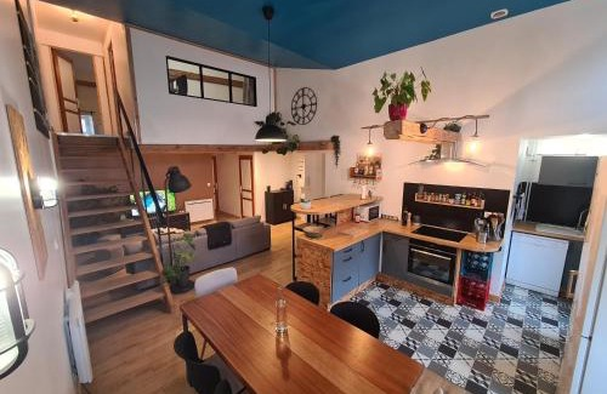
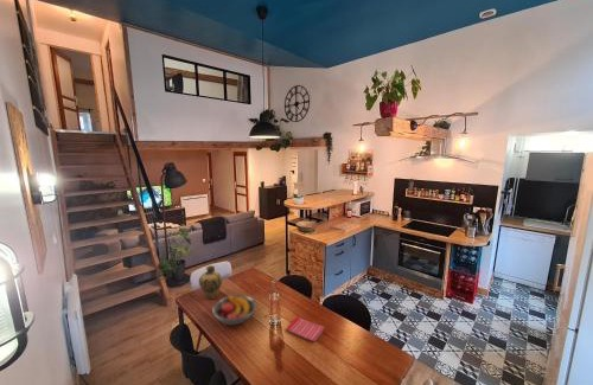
+ jug (210, 282)
+ fruit bowl (235, 310)
+ dish towel (305, 328)
